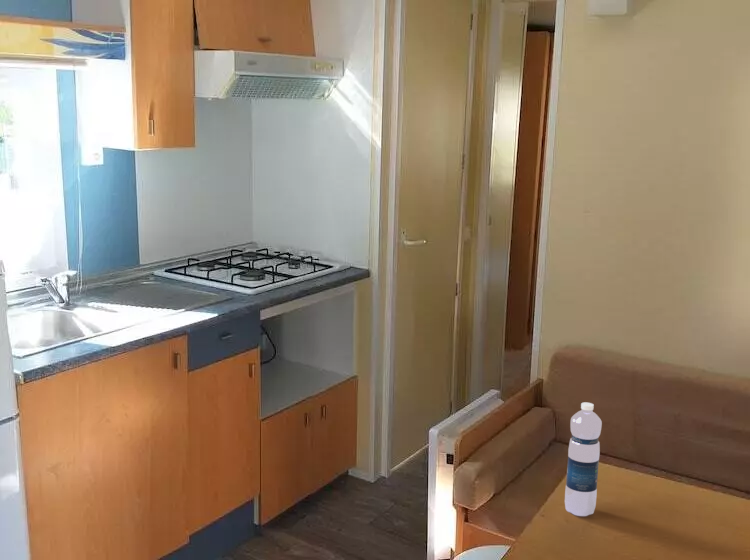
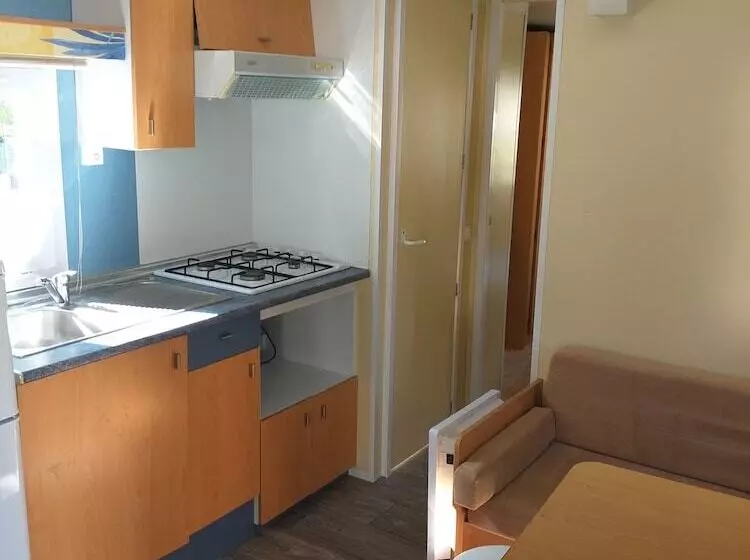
- water bottle (583, 458)
